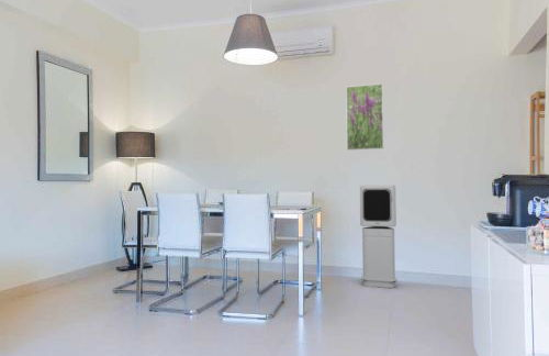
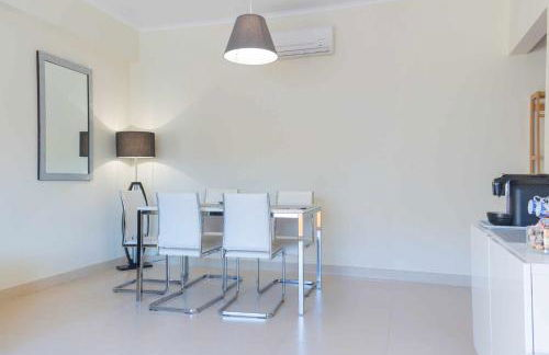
- air purifier (379, 234)
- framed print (365, 116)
